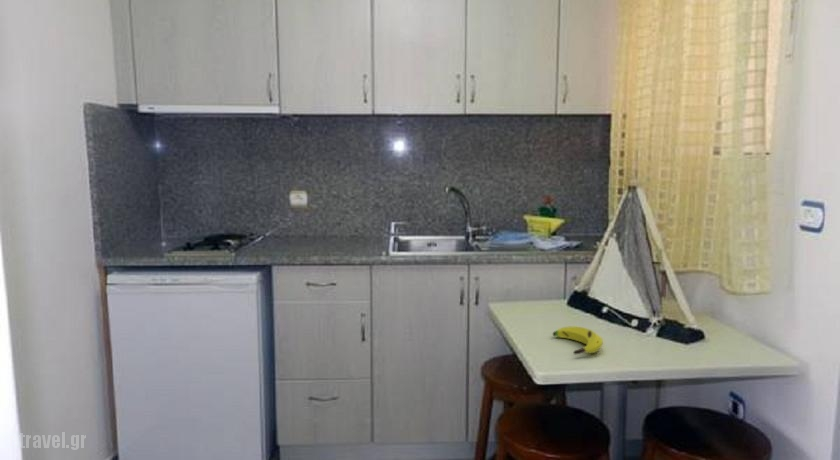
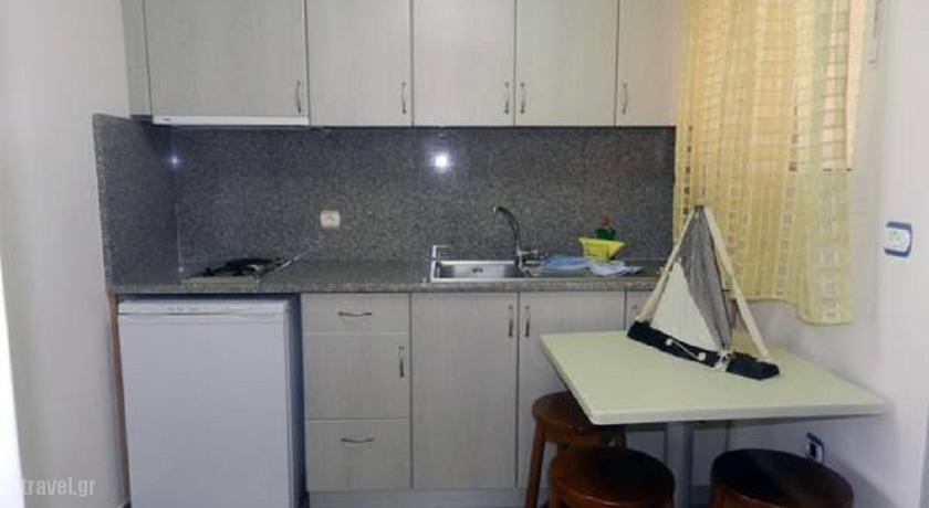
- banana (573, 338)
